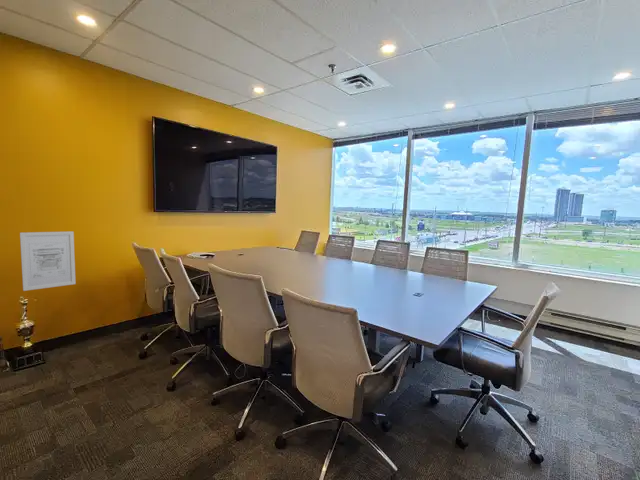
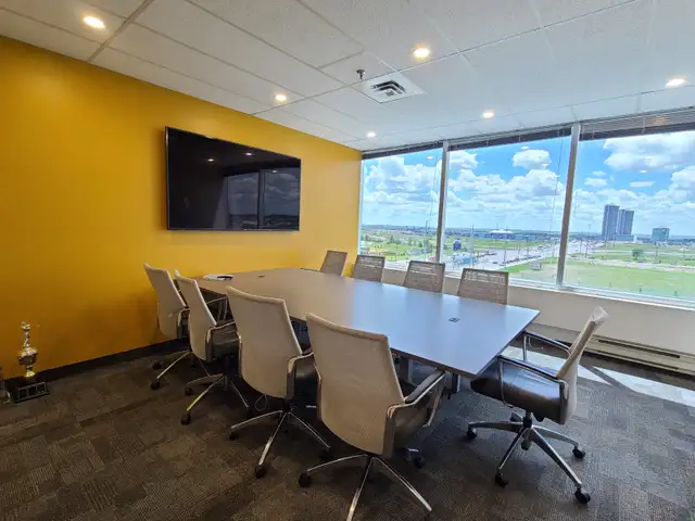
- wall art (49, 259)
